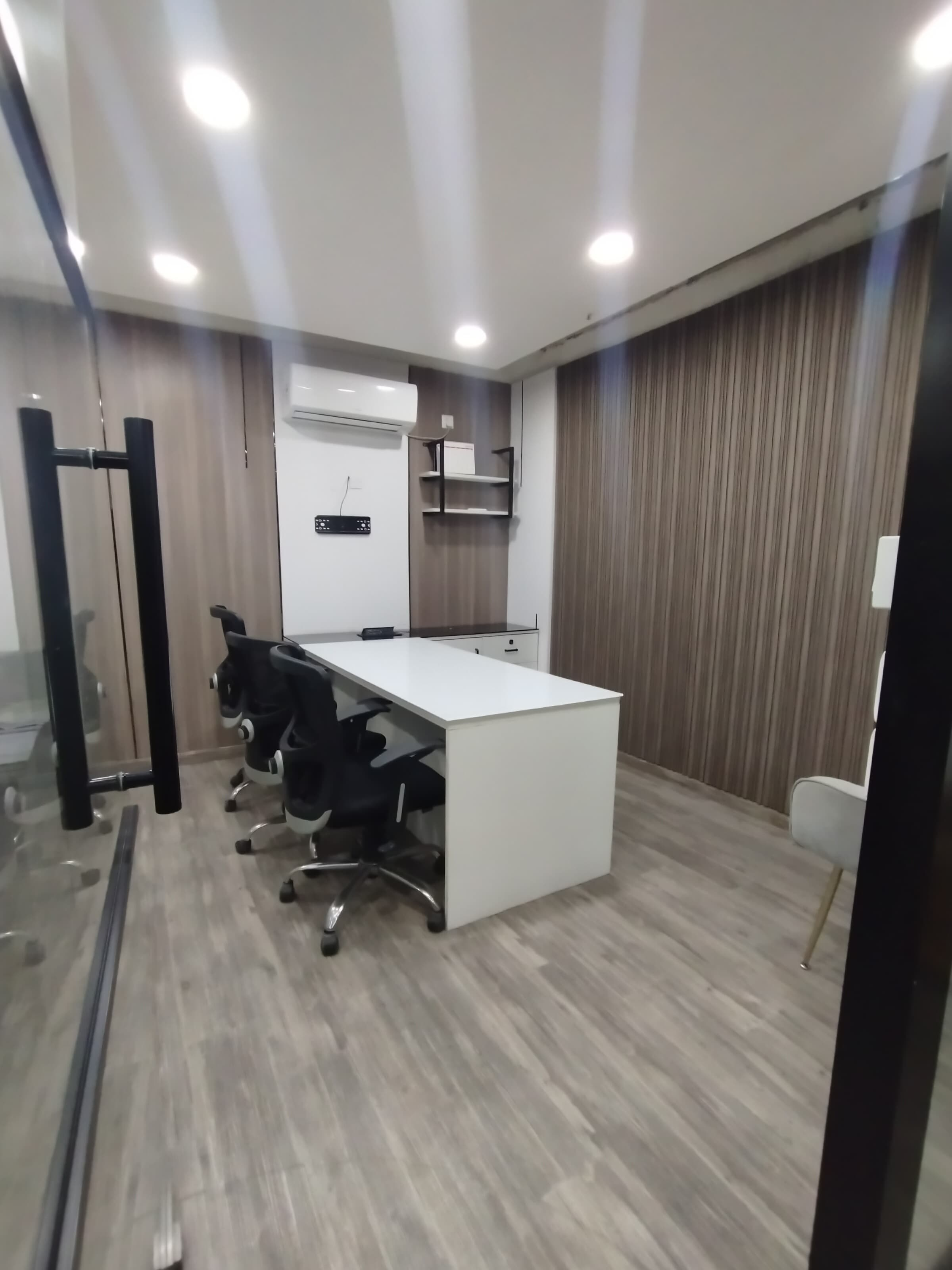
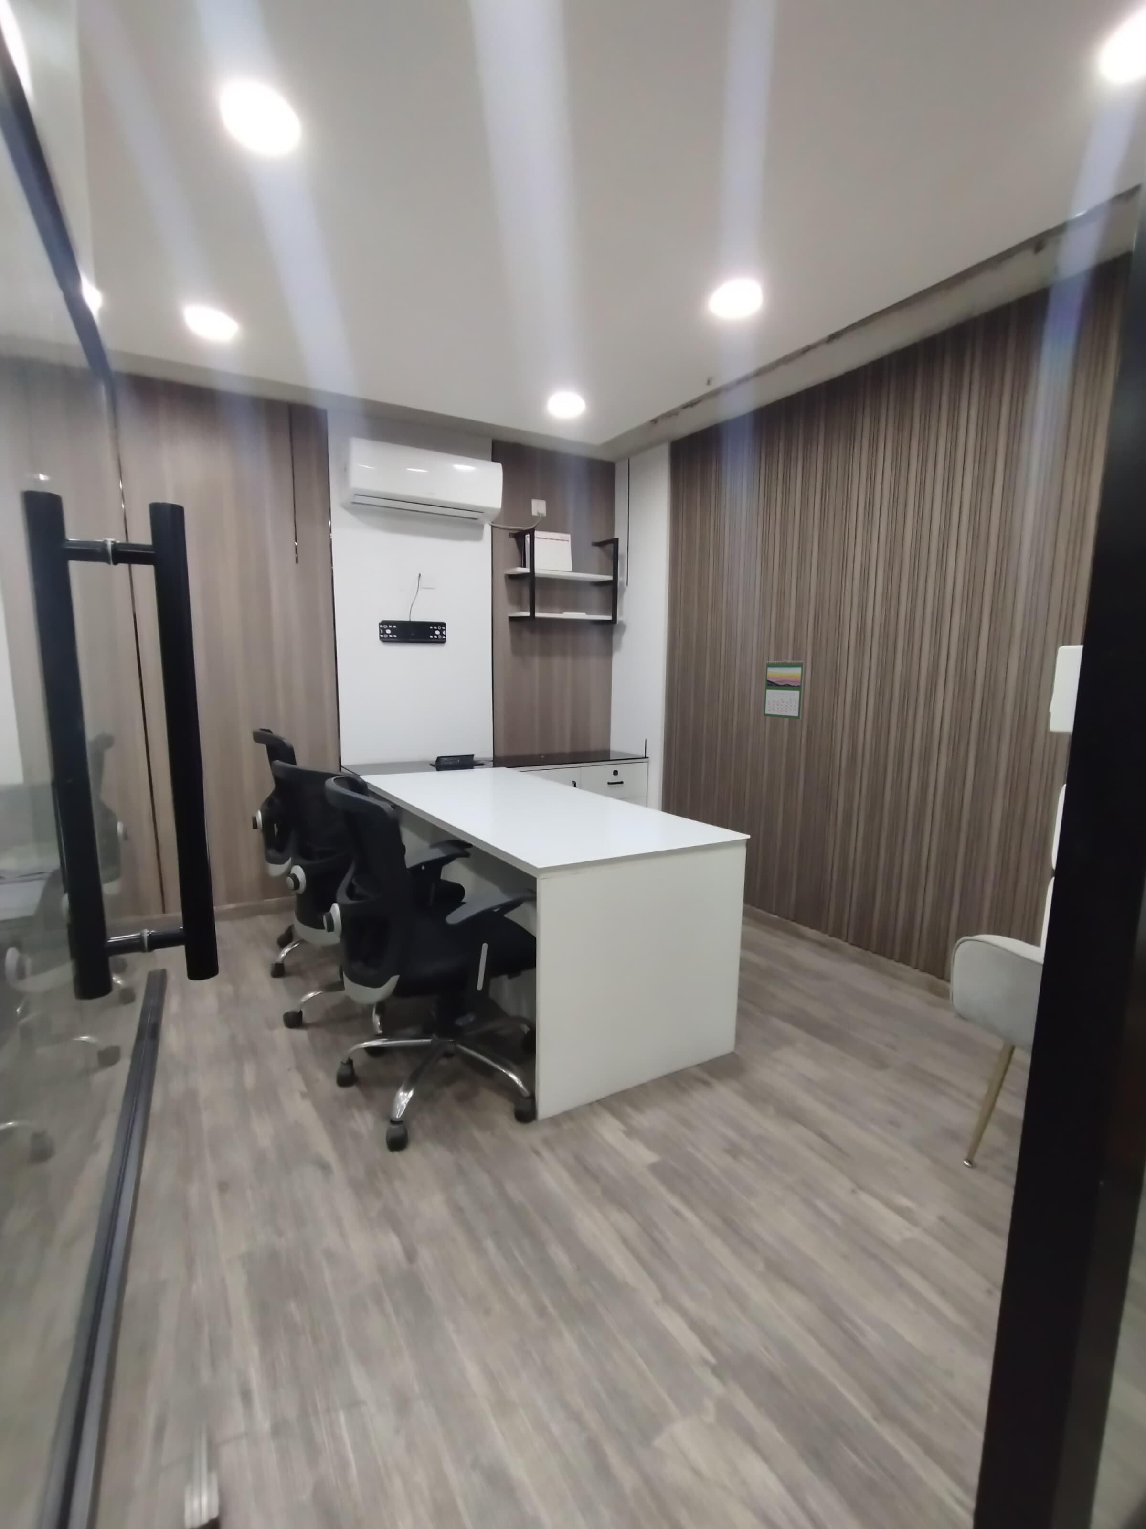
+ calendar (784, 689)
